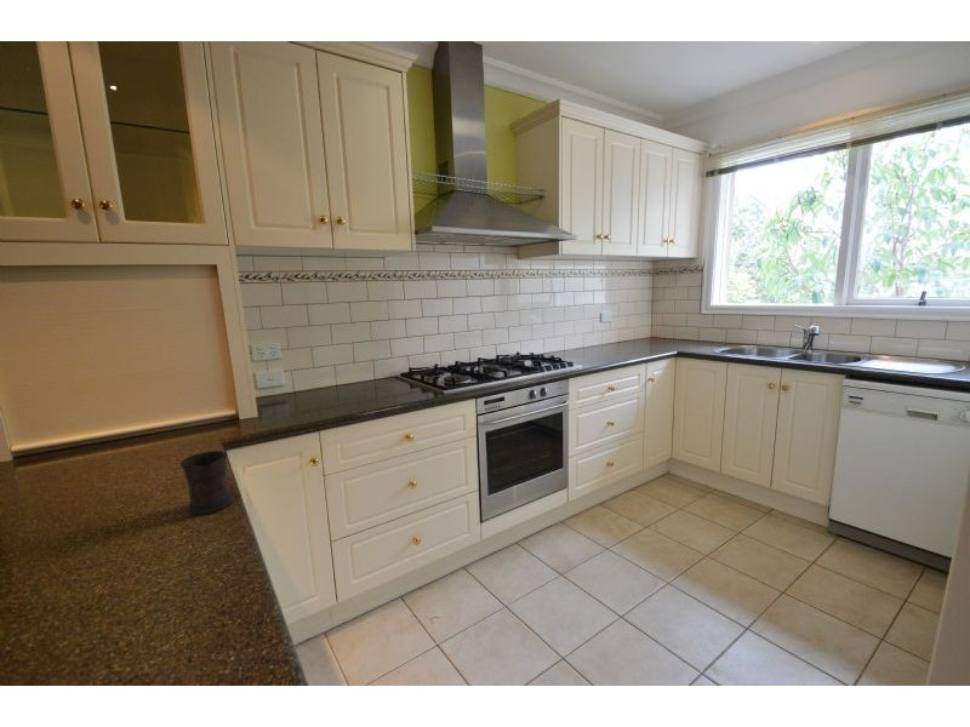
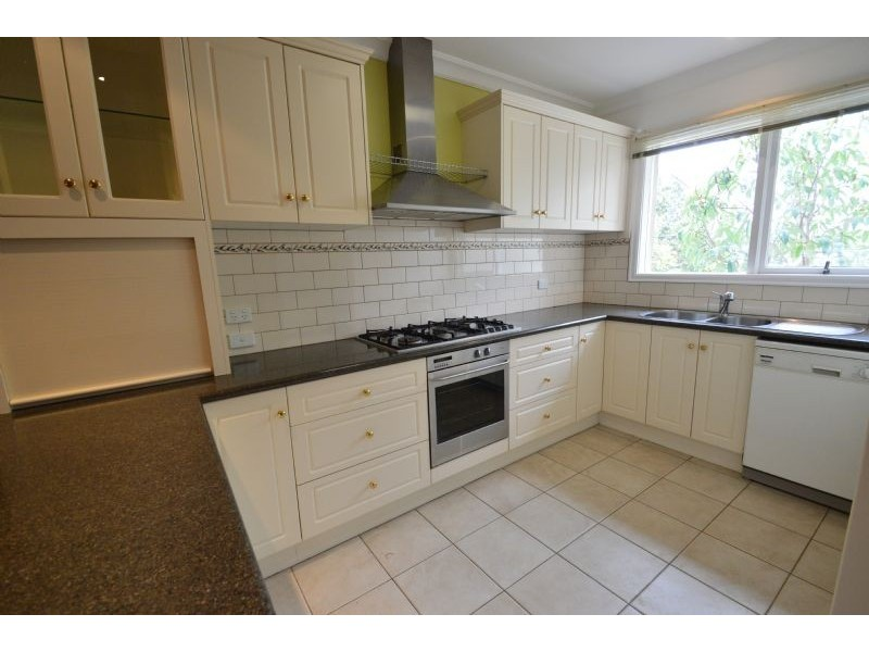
- mug (207, 481)
